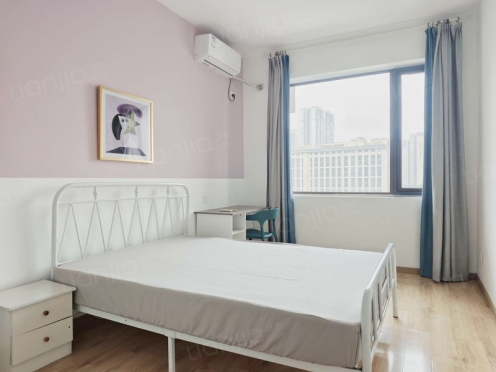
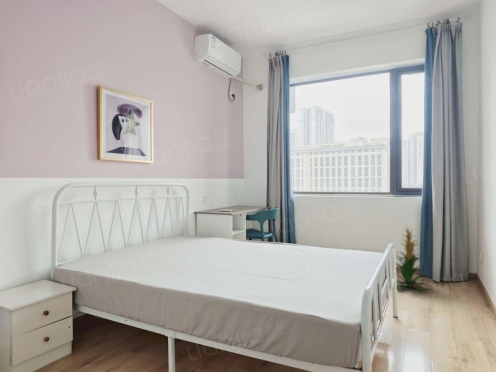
+ indoor plant (409, 255)
